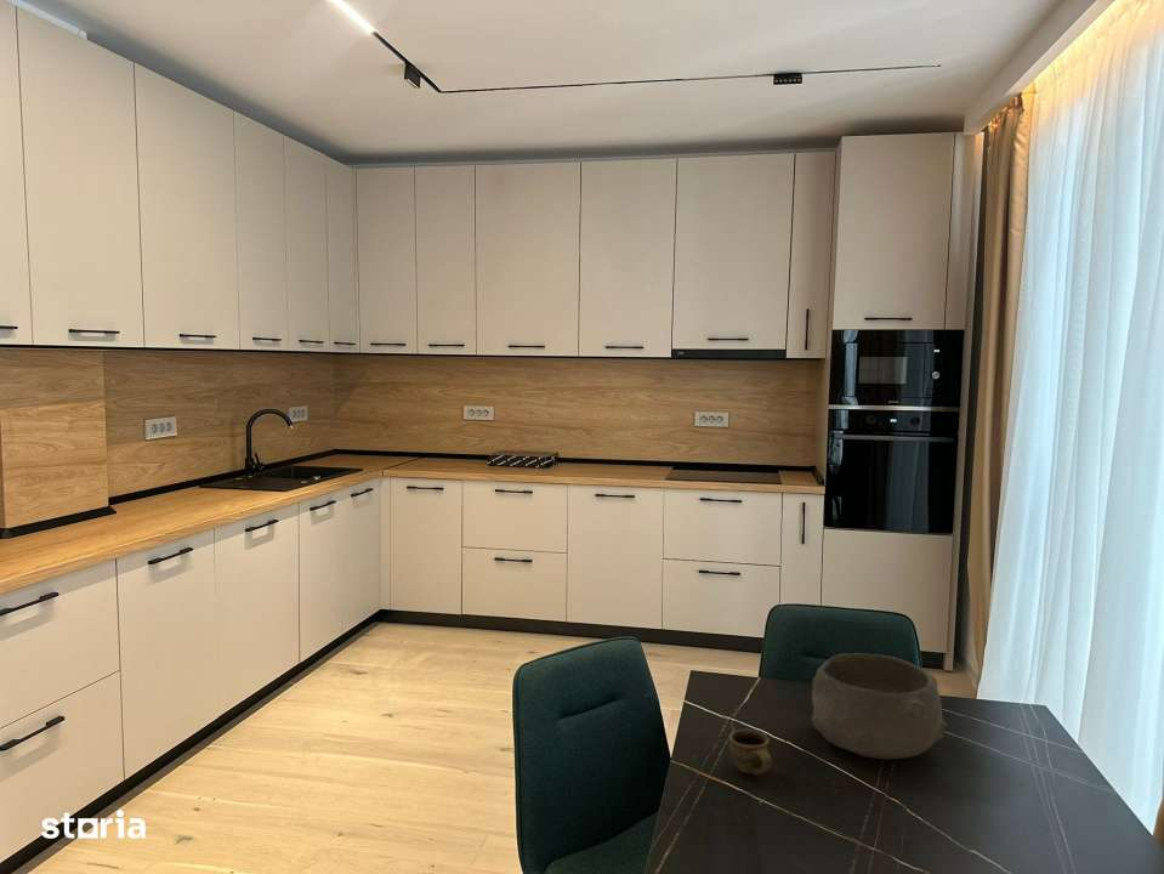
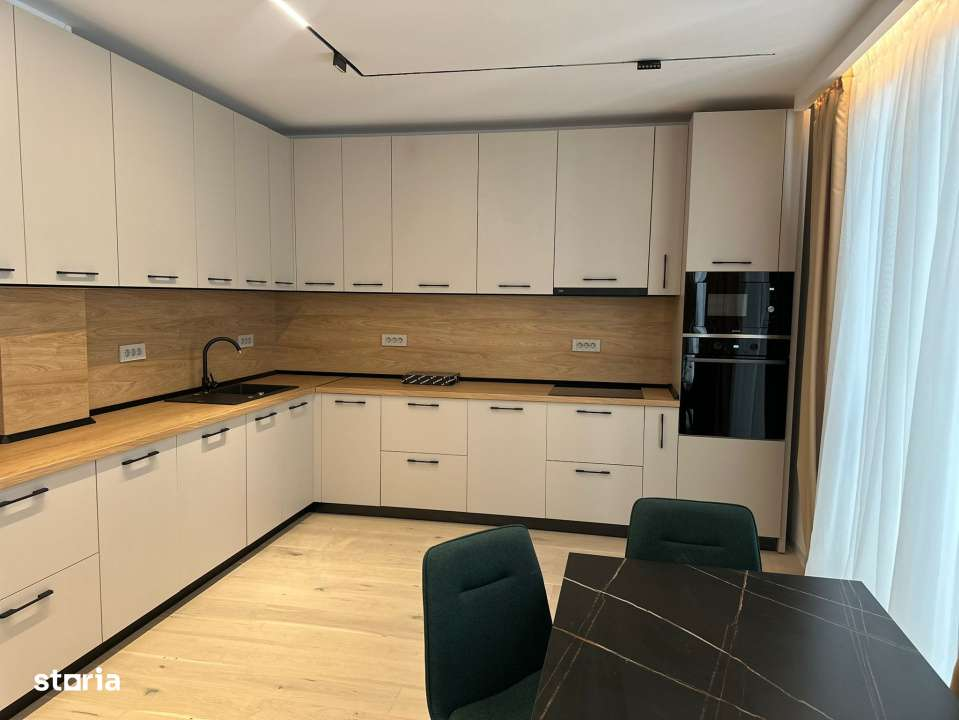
- cup (751, 756)
- bowl (875, 706)
